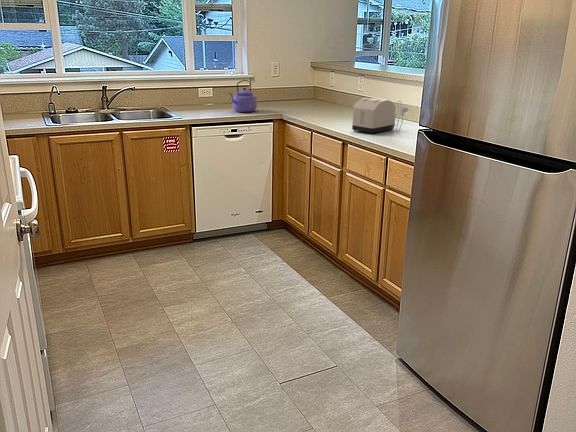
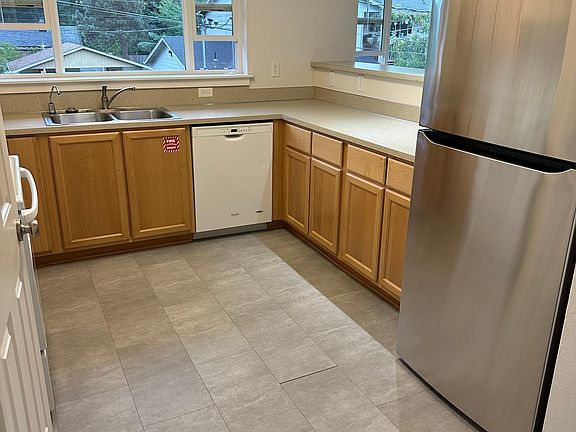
- toaster (381, 115)
- kettle (241, 96)
